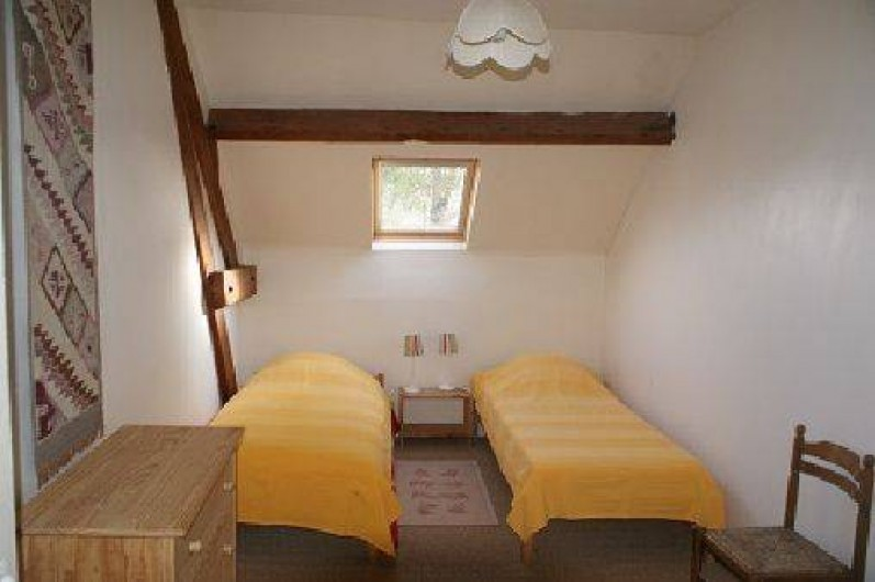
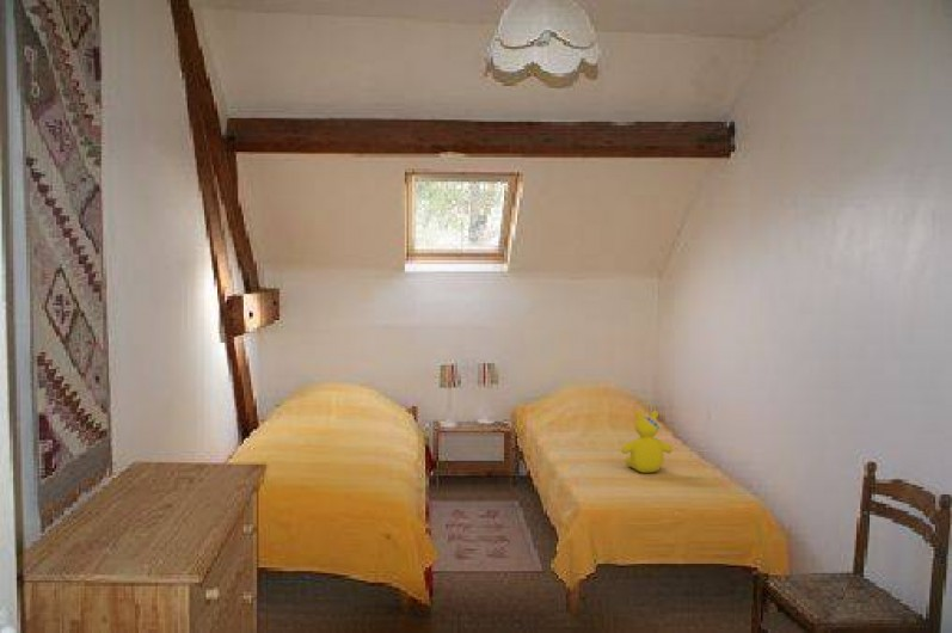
+ teddy bear (644, 440)
